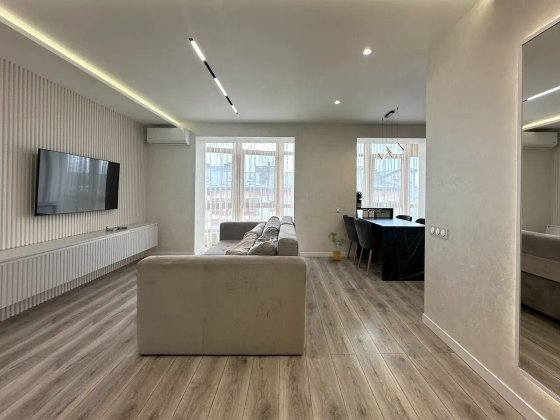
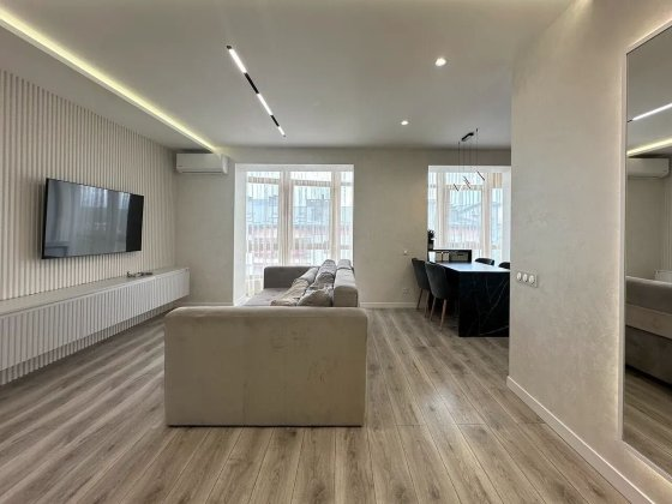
- house plant (335, 244)
